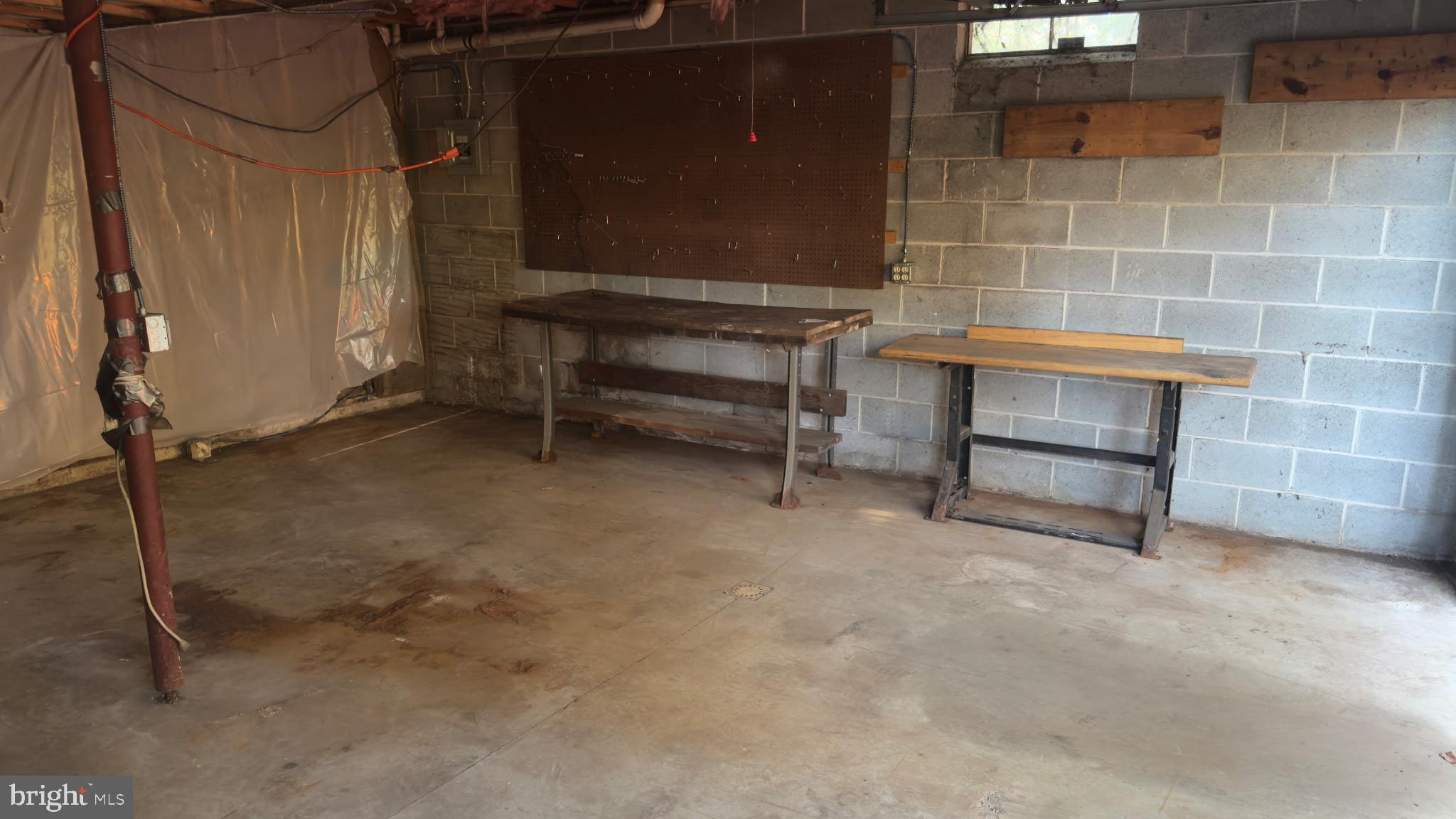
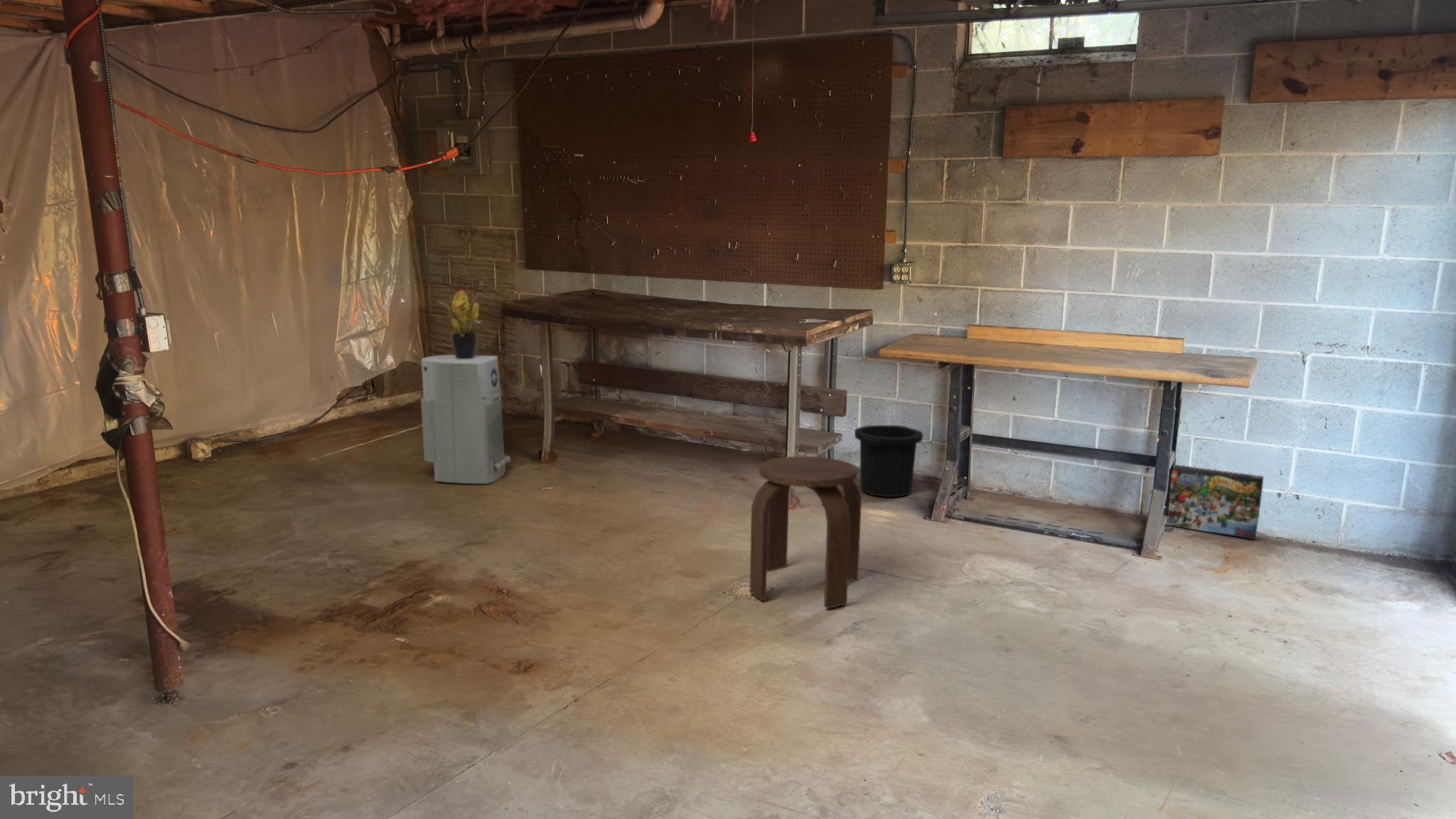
+ trash can (887, 461)
+ box (1209, 500)
+ stool (788, 527)
+ potted plant (463, 323)
+ air purifier (464, 417)
